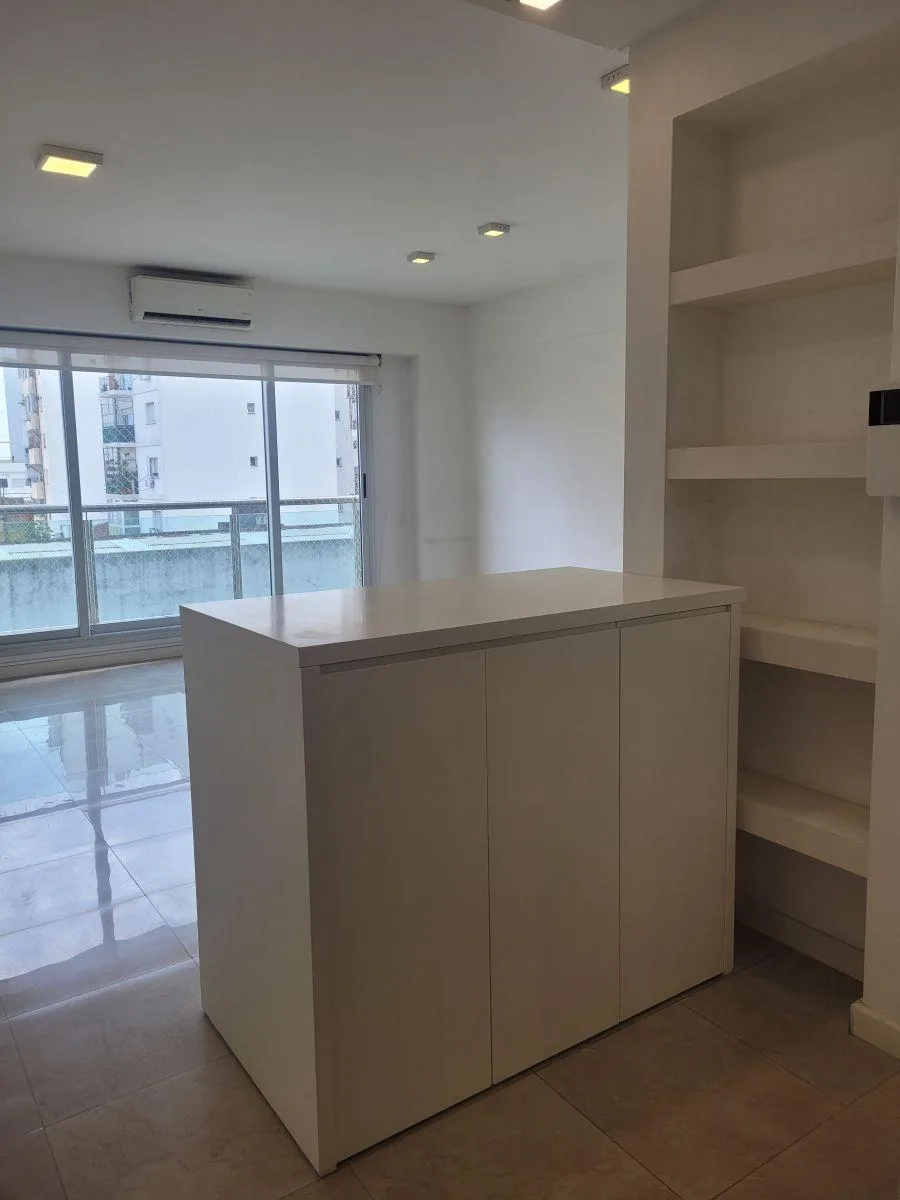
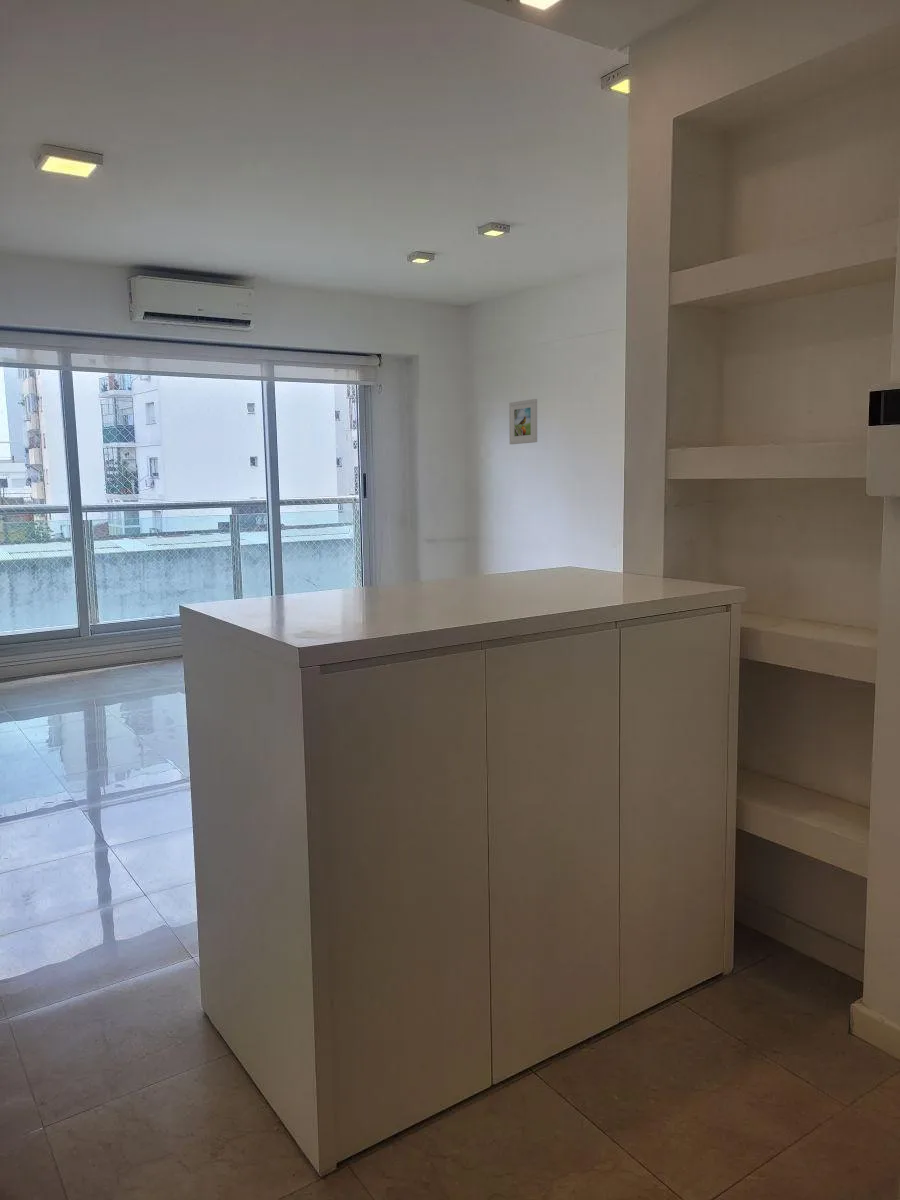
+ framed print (523, 422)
